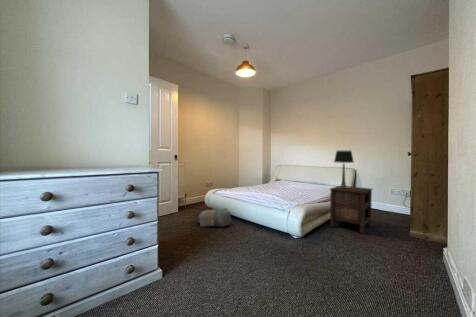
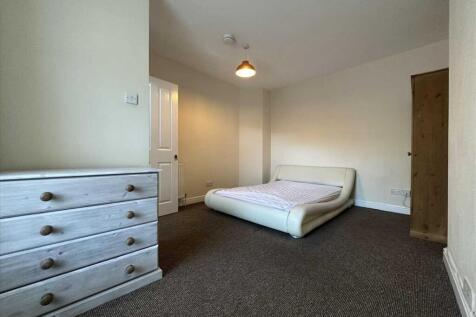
- plush toy (214, 216)
- nightstand (350, 207)
- table lamp (343, 169)
